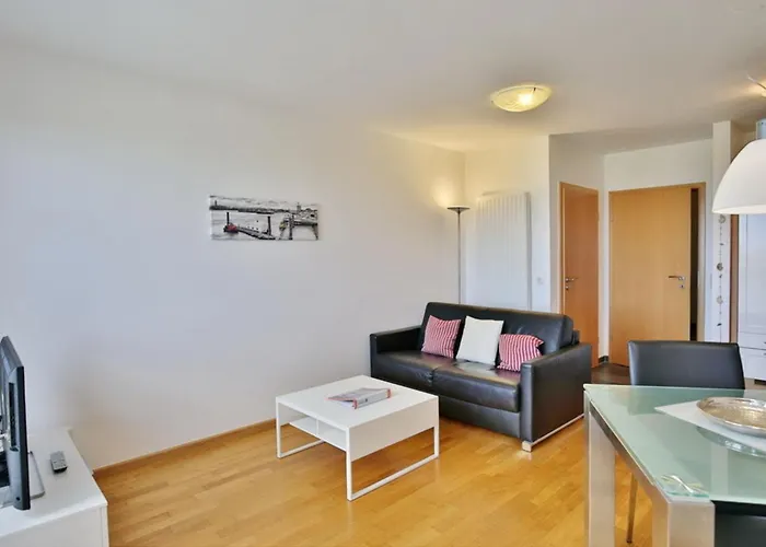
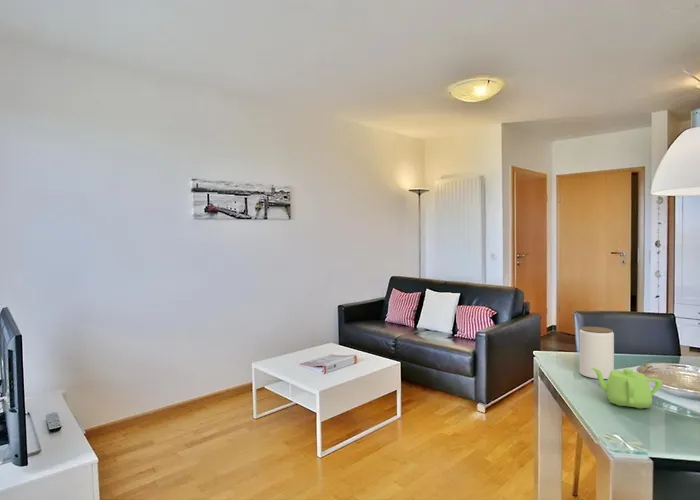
+ teapot (625, 386)
+ jar (596, 351)
